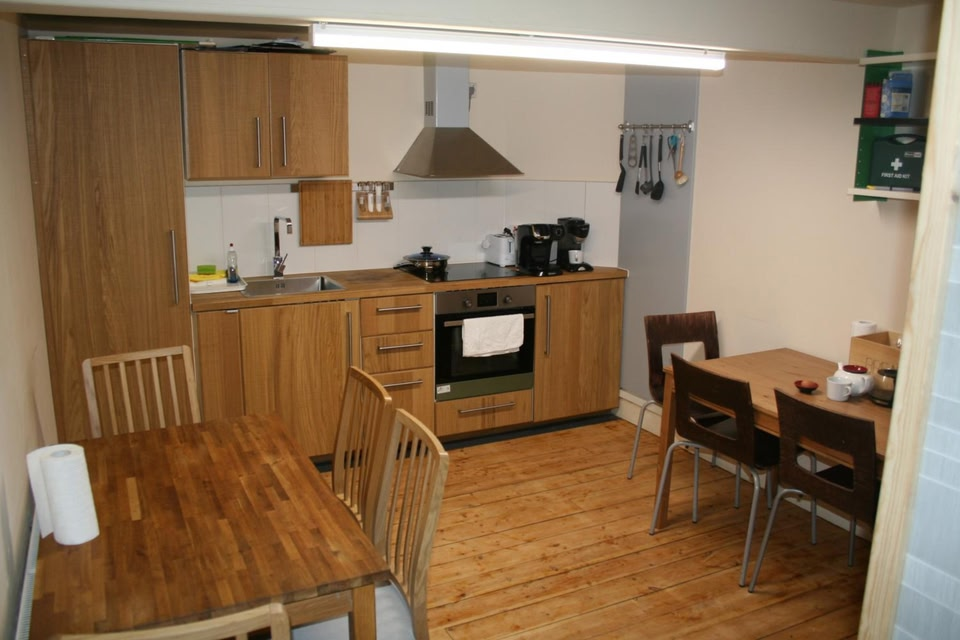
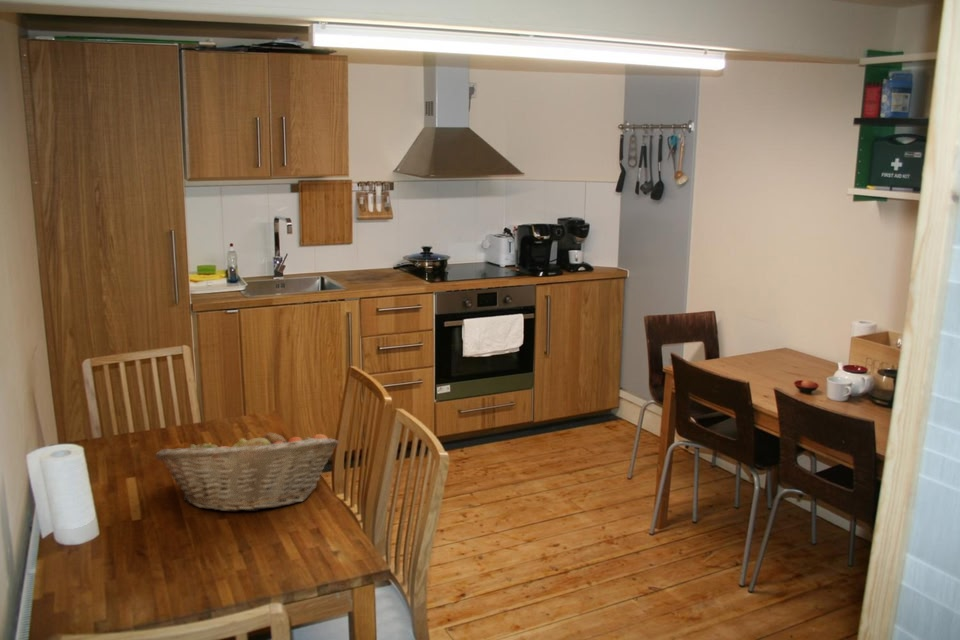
+ fruit basket (249, 461)
